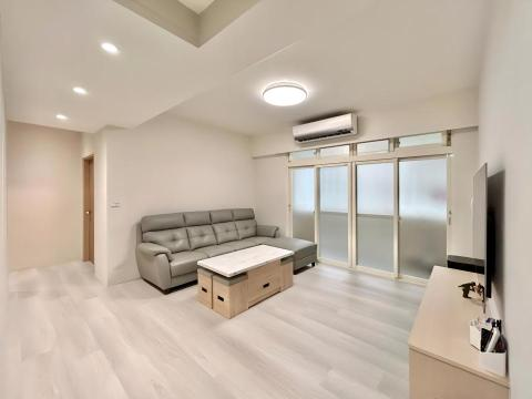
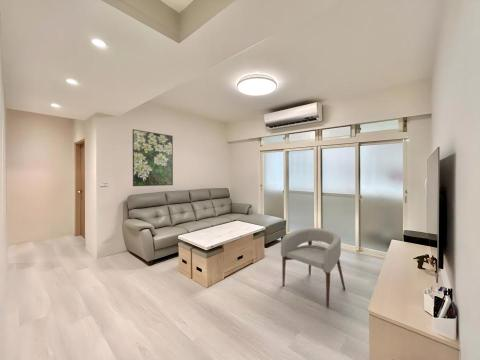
+ armchair (313, 260)
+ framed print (154, 159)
